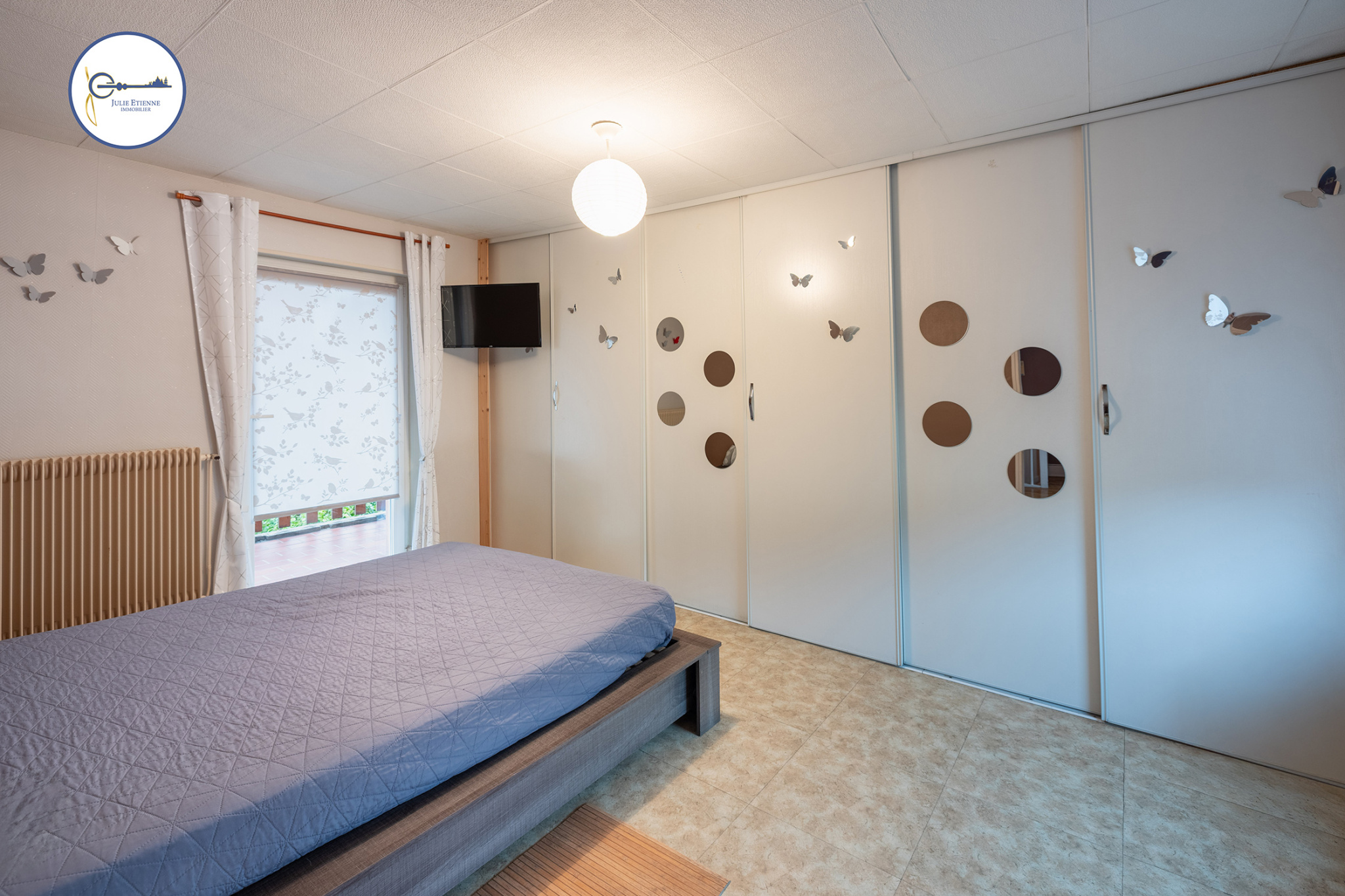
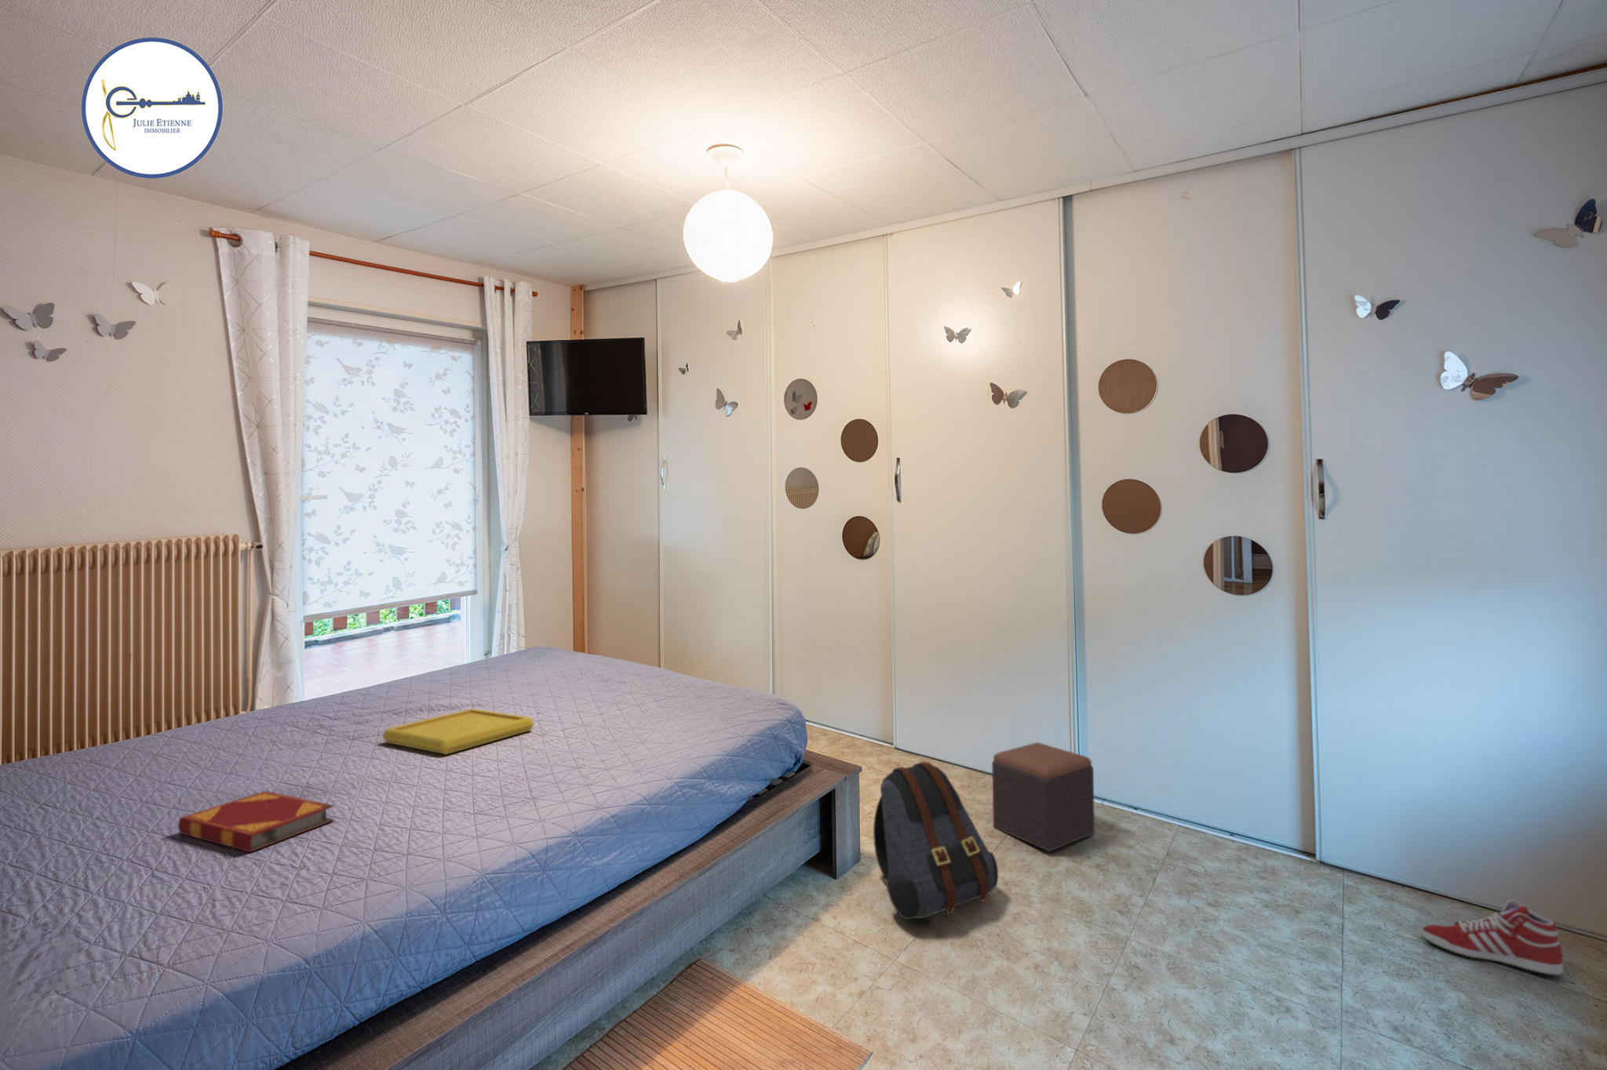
+ hardback book (257, 819)
+ footstool (1042, 792)
+ backpack (927, 831)
+ sneaker (1488, 927)
+ serving tray (460, 728)
